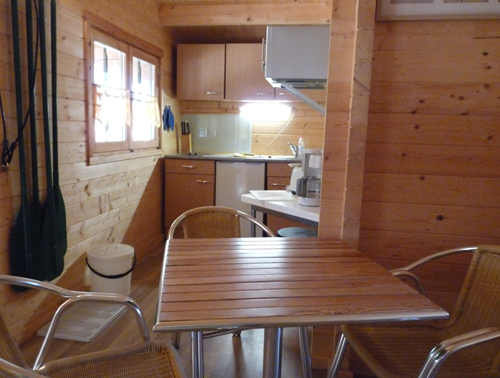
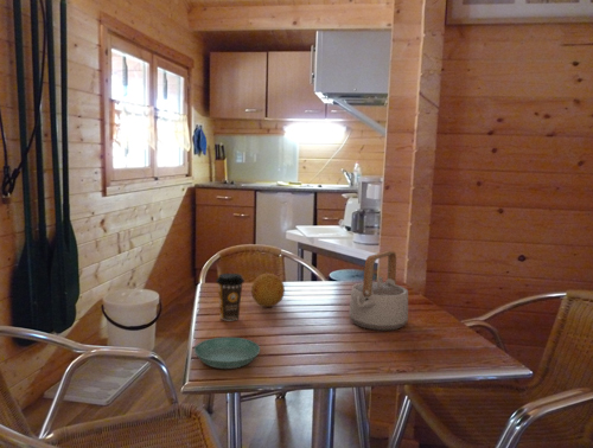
+ coffee cup (229, 296)
+ saucer (227, 353)
+ fruit (267, 289)
+ teapot (377, 289)
